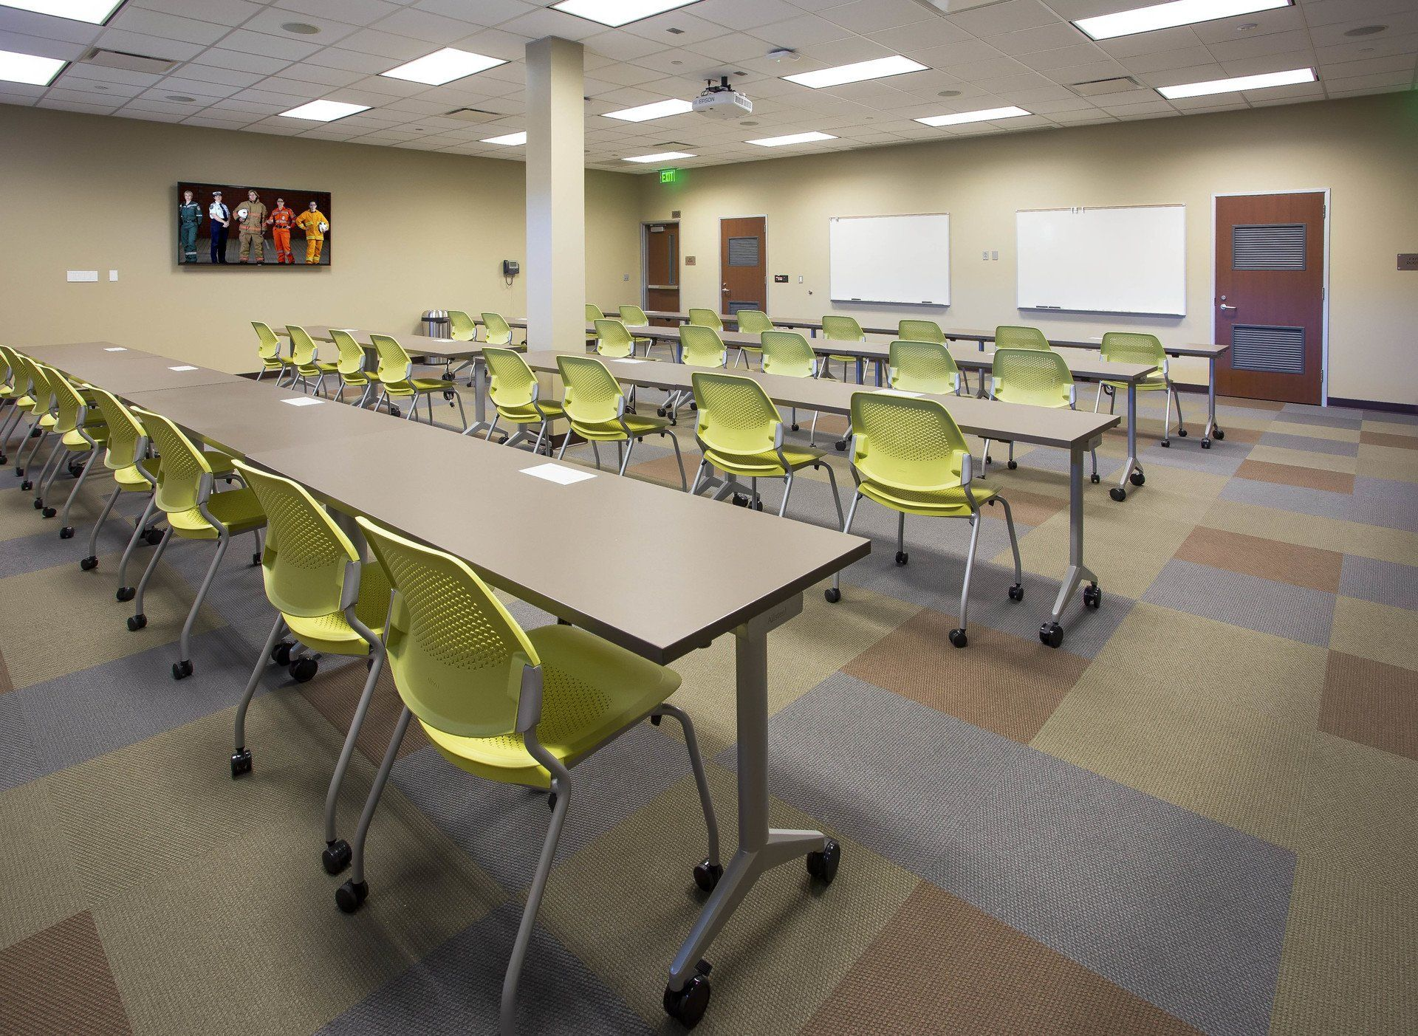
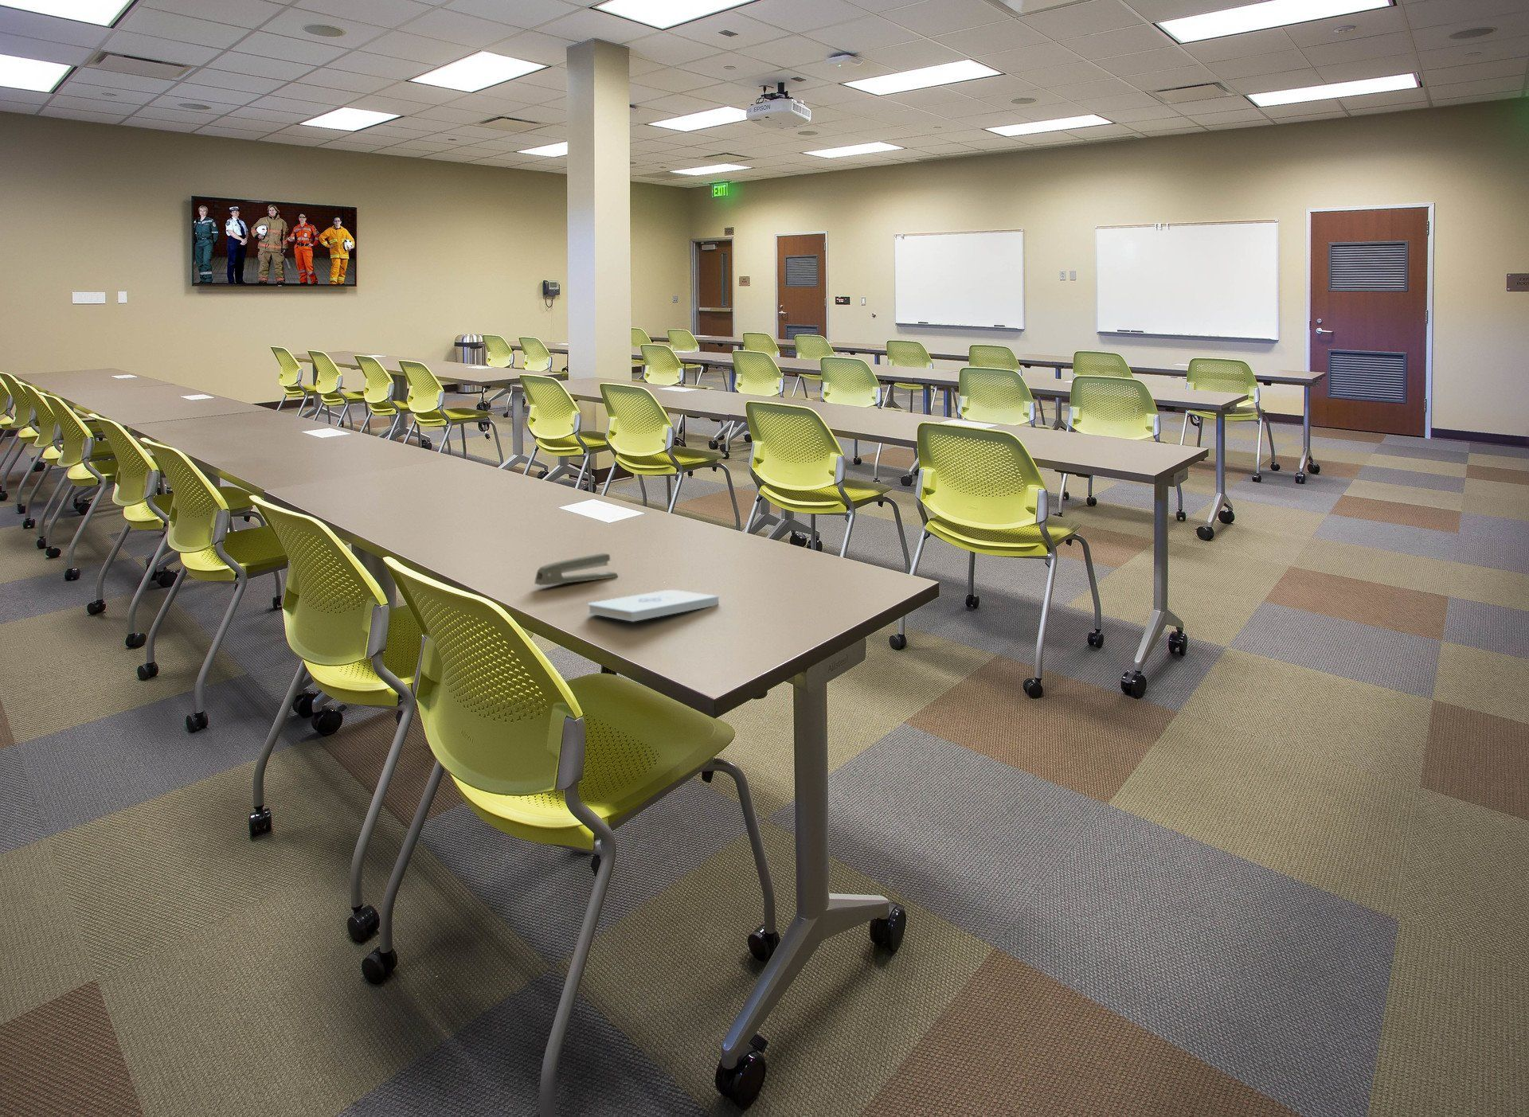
+ notepad (653, 604)
+ stapler (577, 569)
